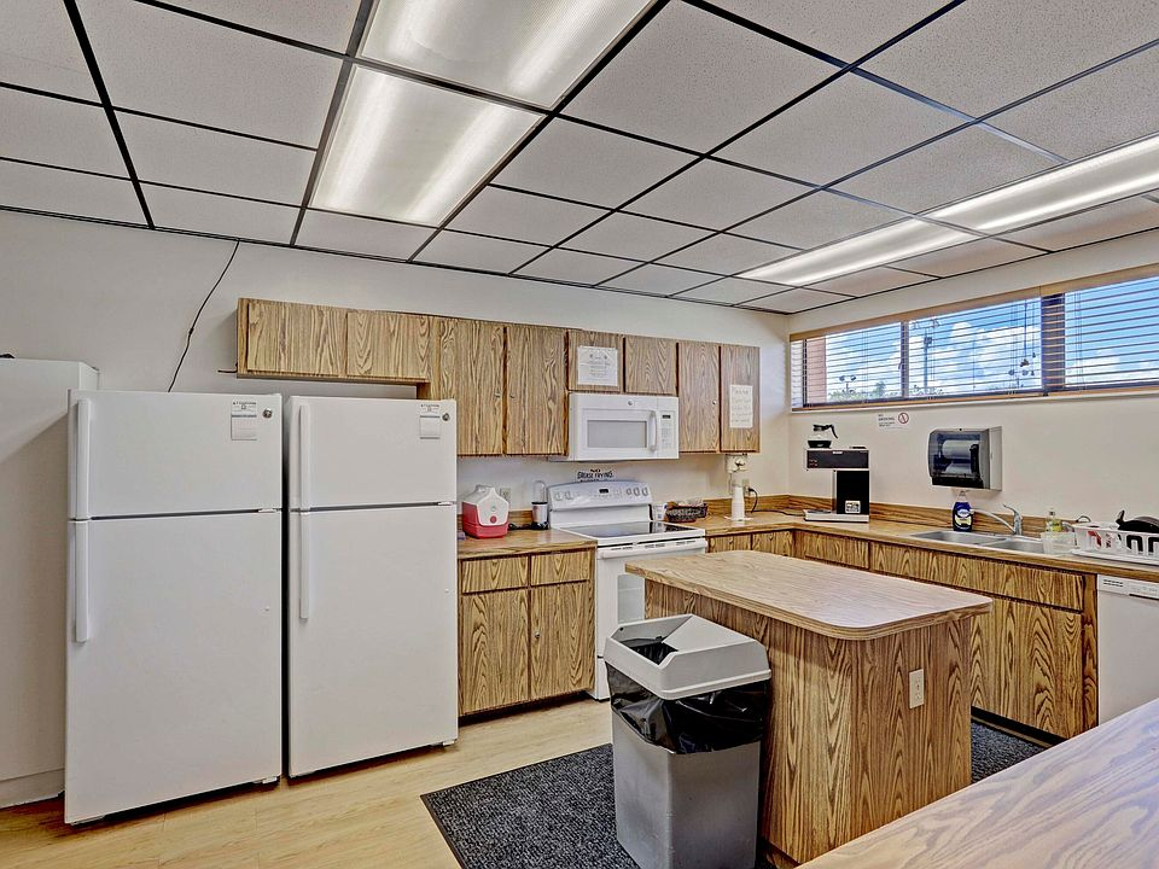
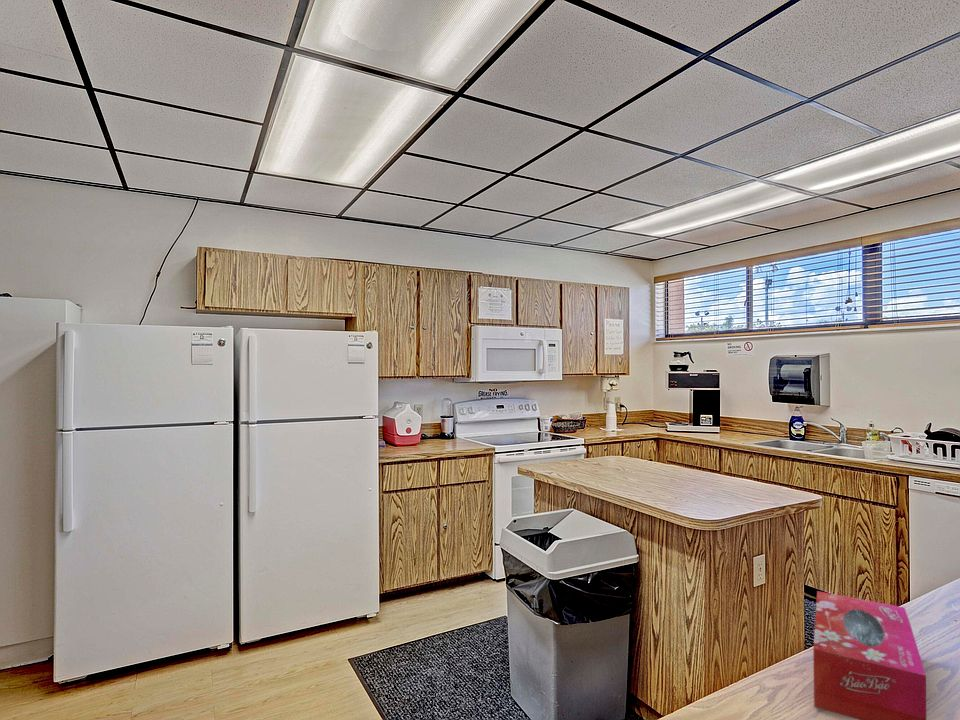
+ tissue box (863, 653)
